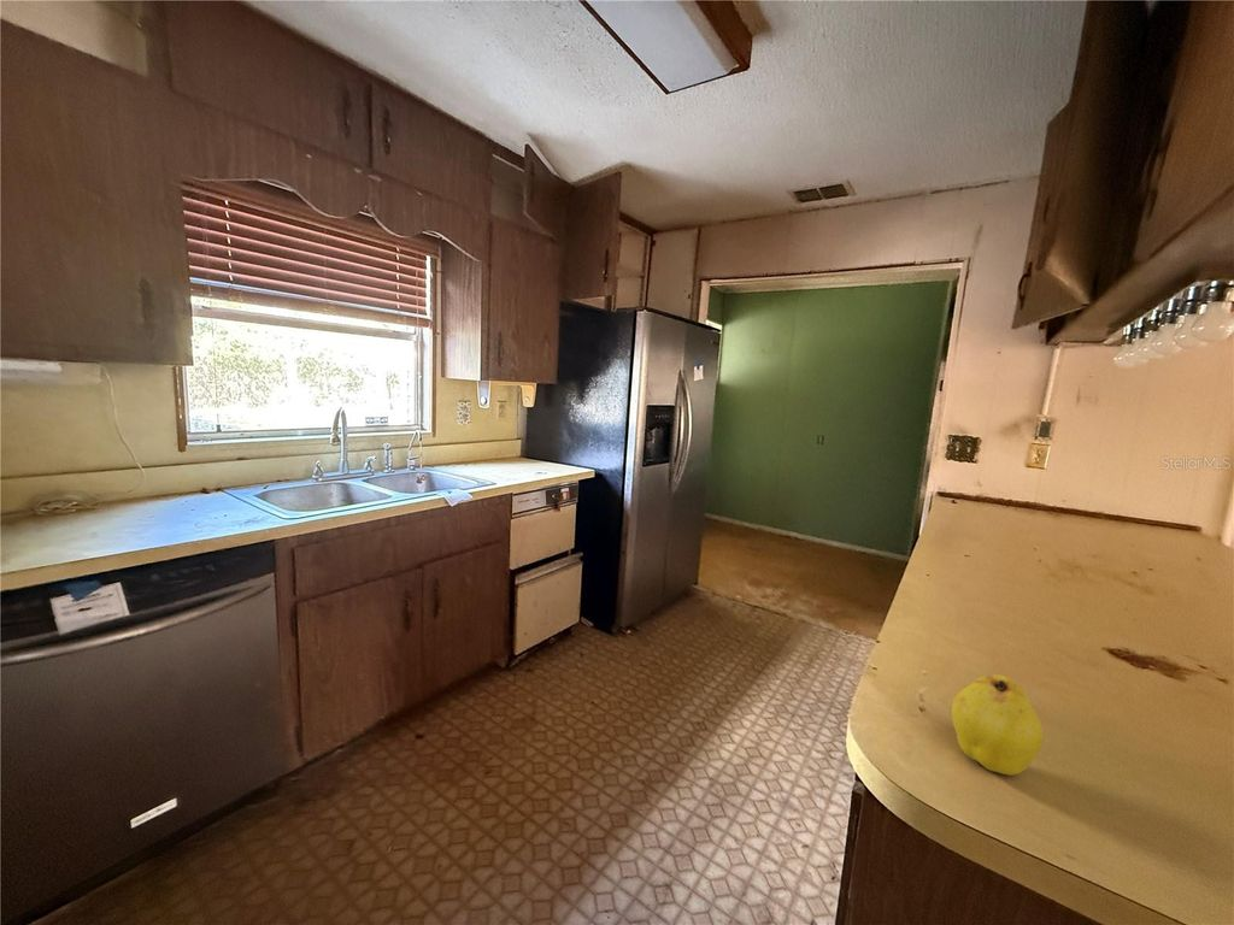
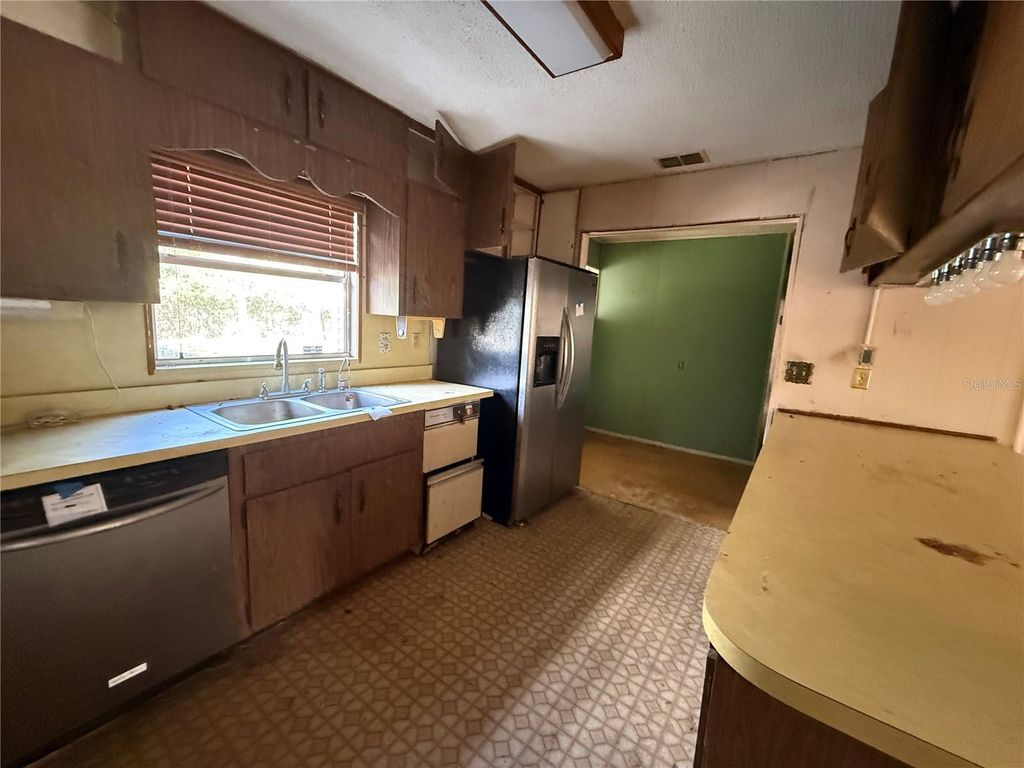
- fruit (995, 719)
